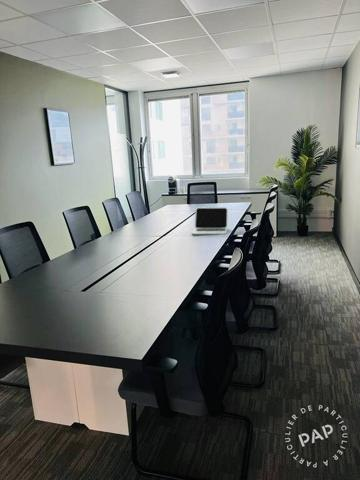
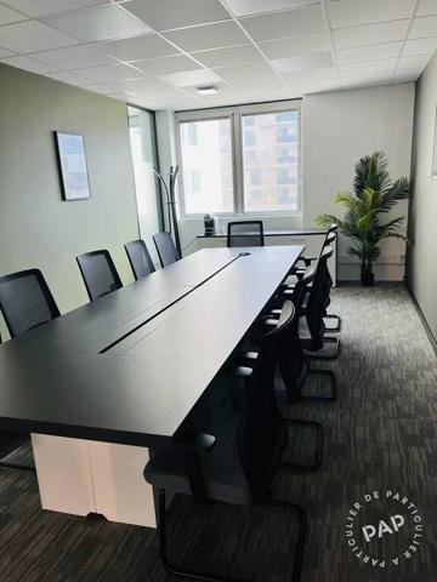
- laptop (210, 220)
